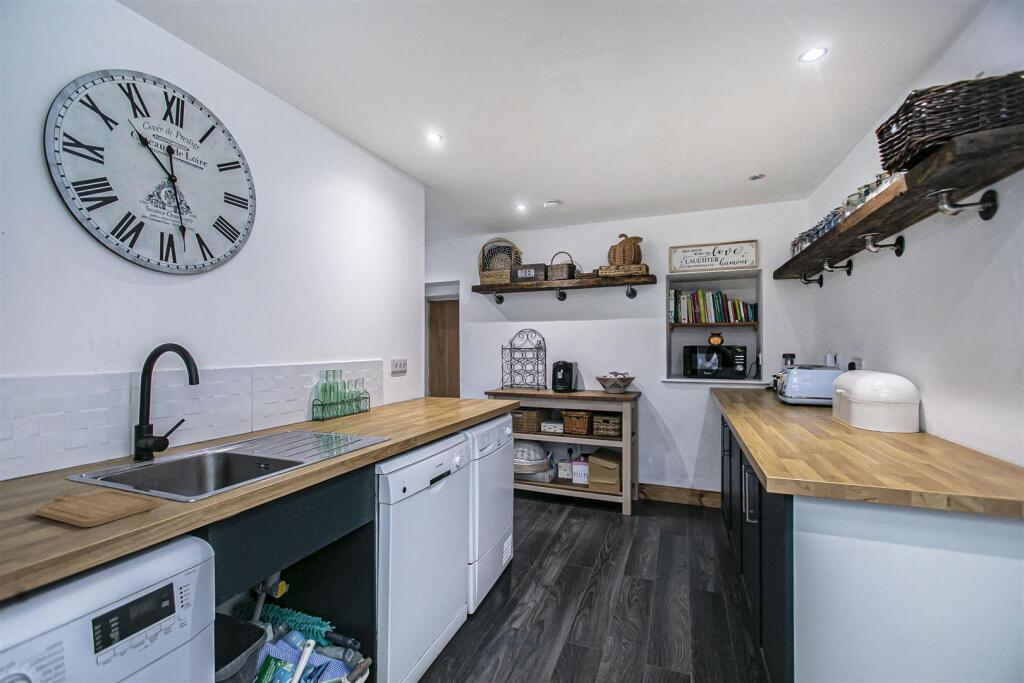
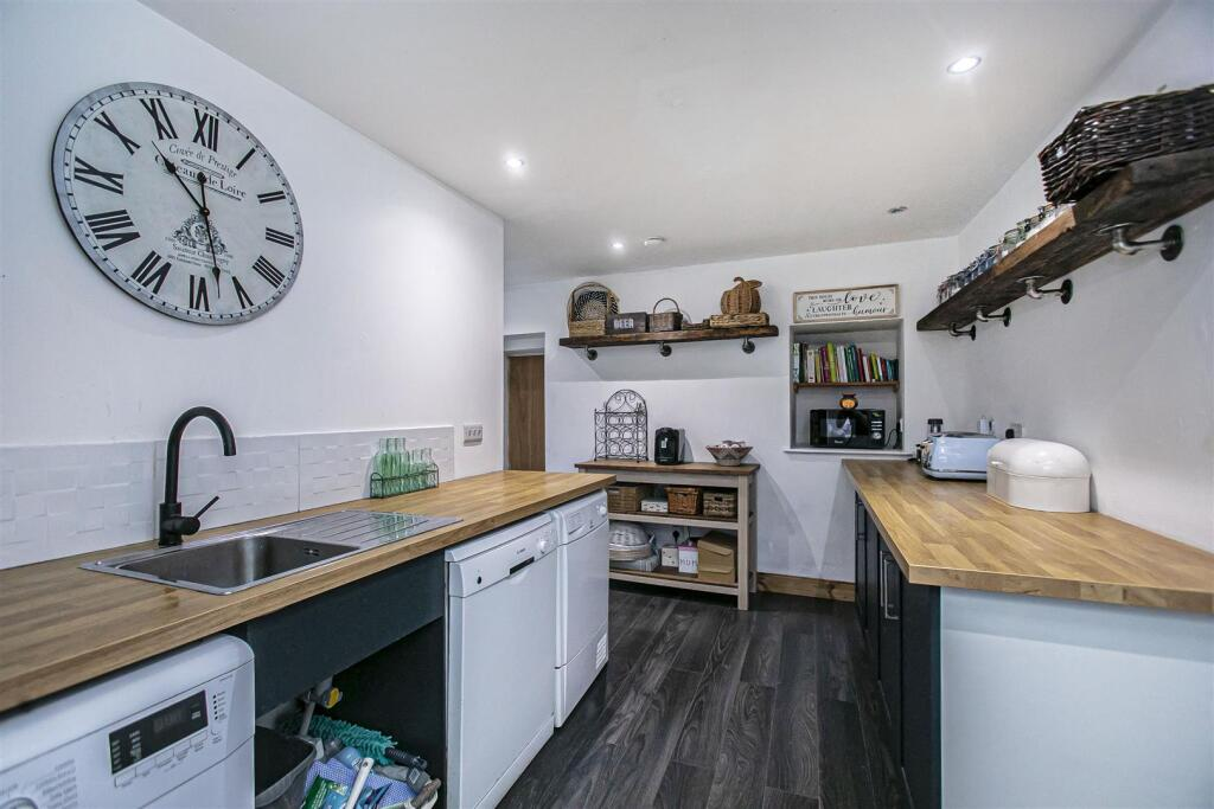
- chopping board (93, 505)
